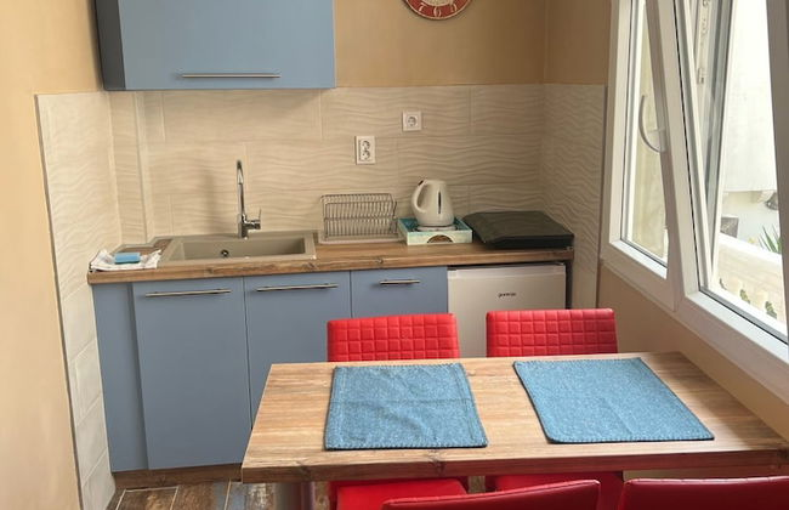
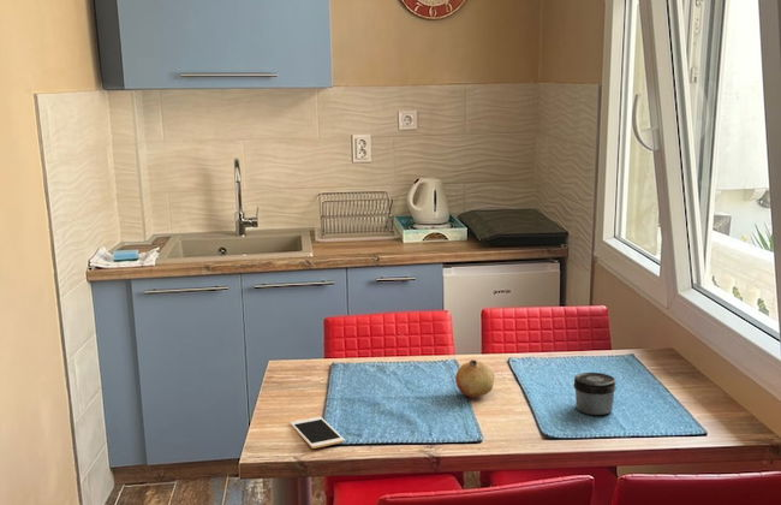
+ cell phone (316, 432)
+ jar (594, 393)
+ fruit (475, 376)
